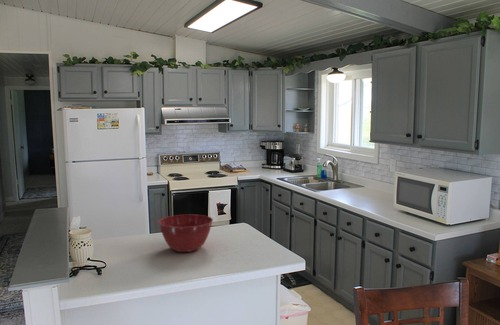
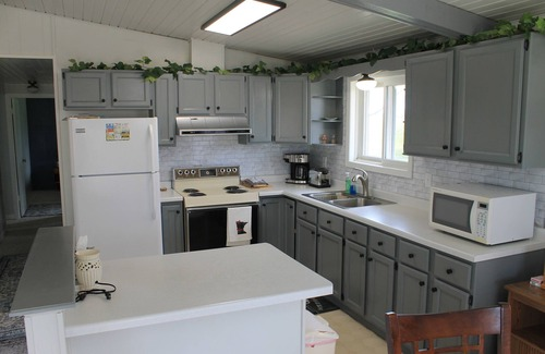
- mixing bowl (186, 234)
